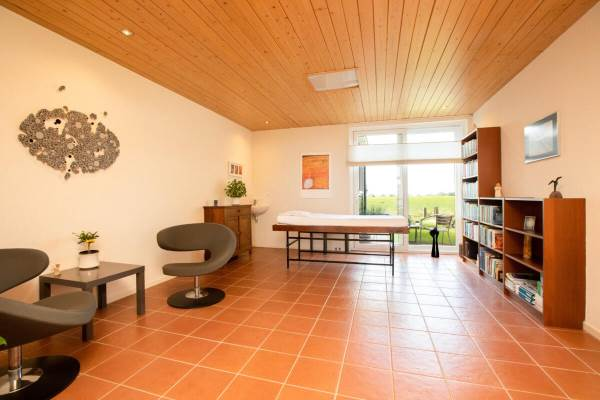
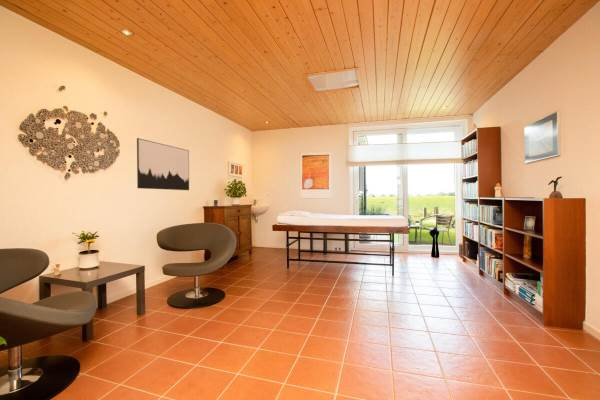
+ wall art (166, 167)
